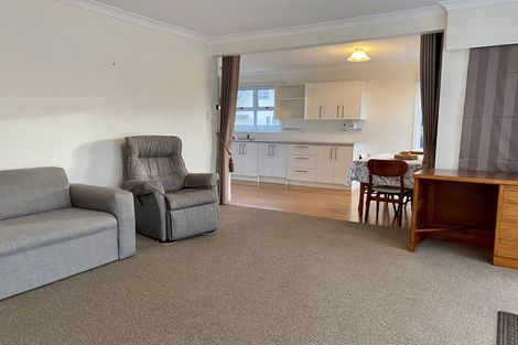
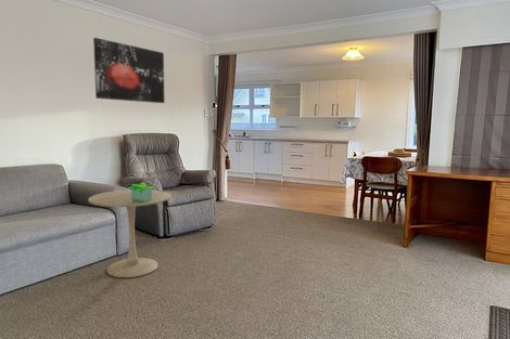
+ side table (131, 232)
+ wall art (132, 74)
+ potted plant (140, 192)
